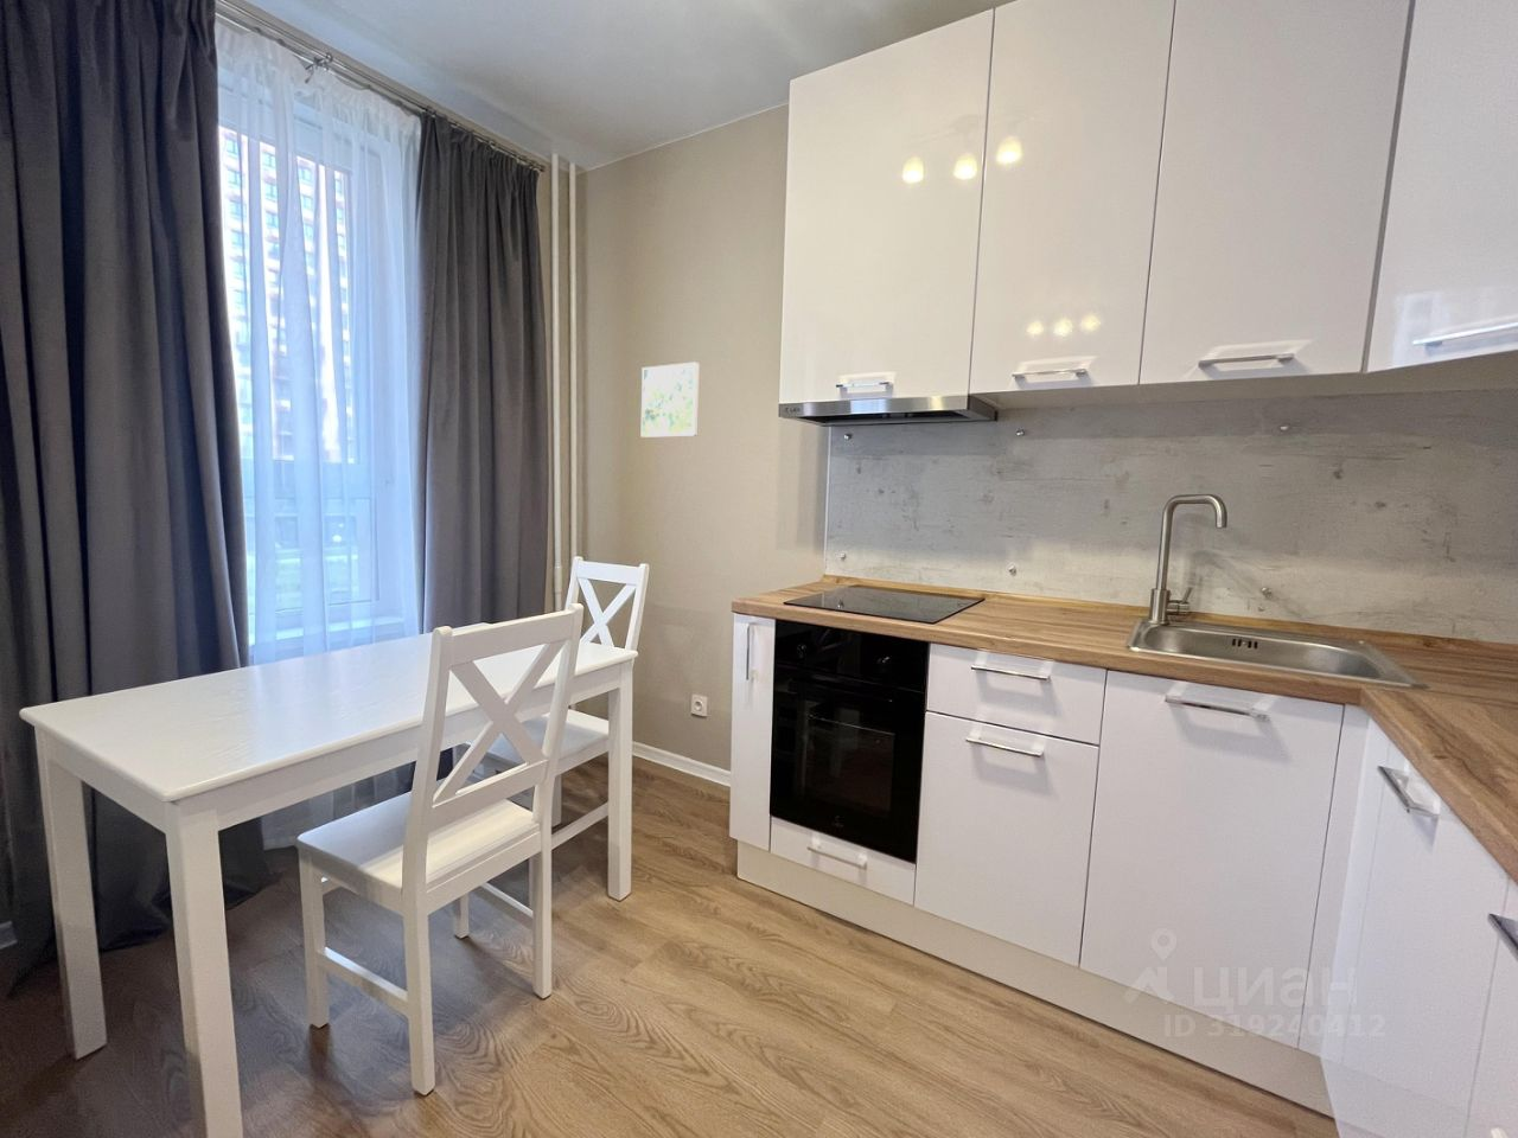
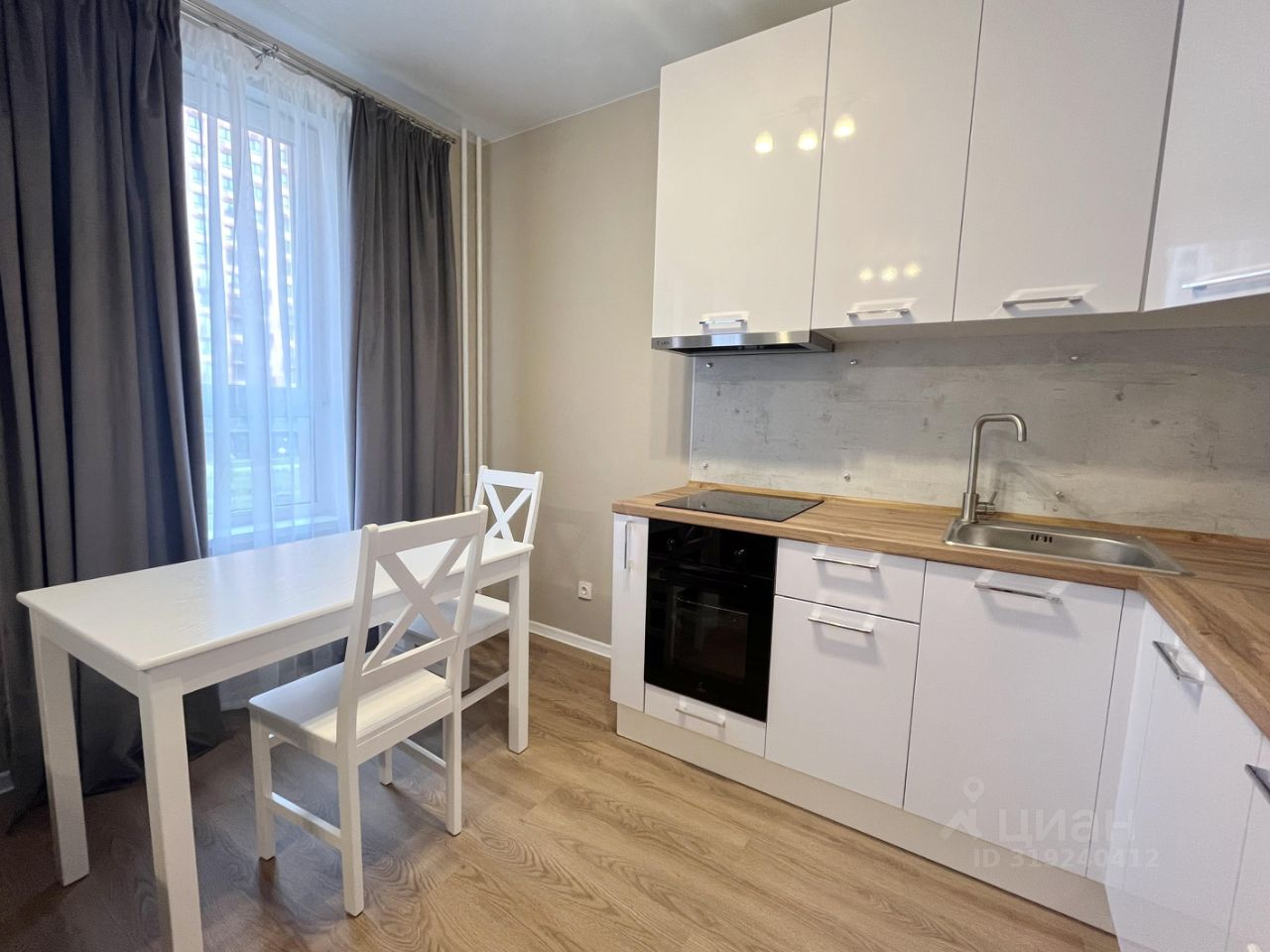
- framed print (669, 400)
